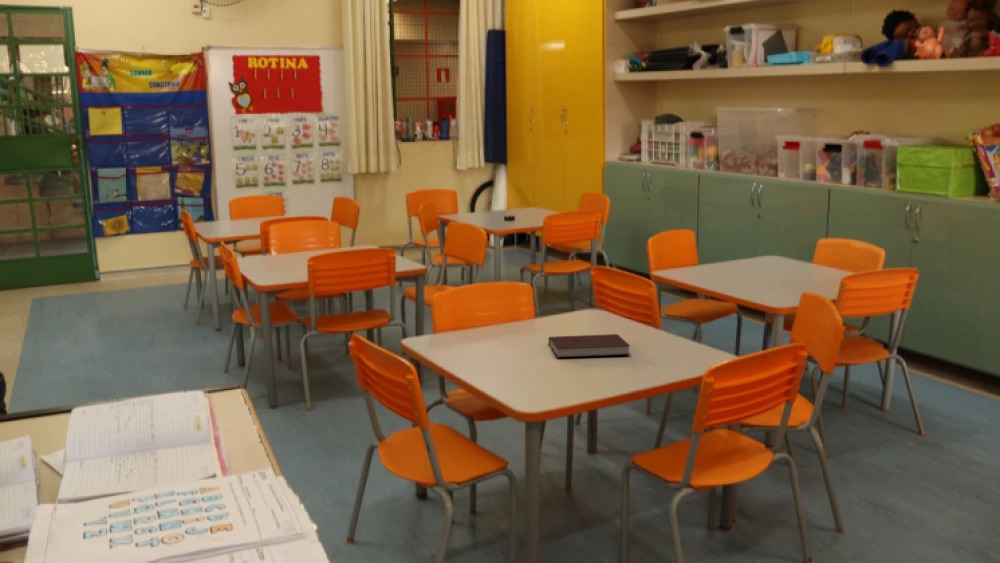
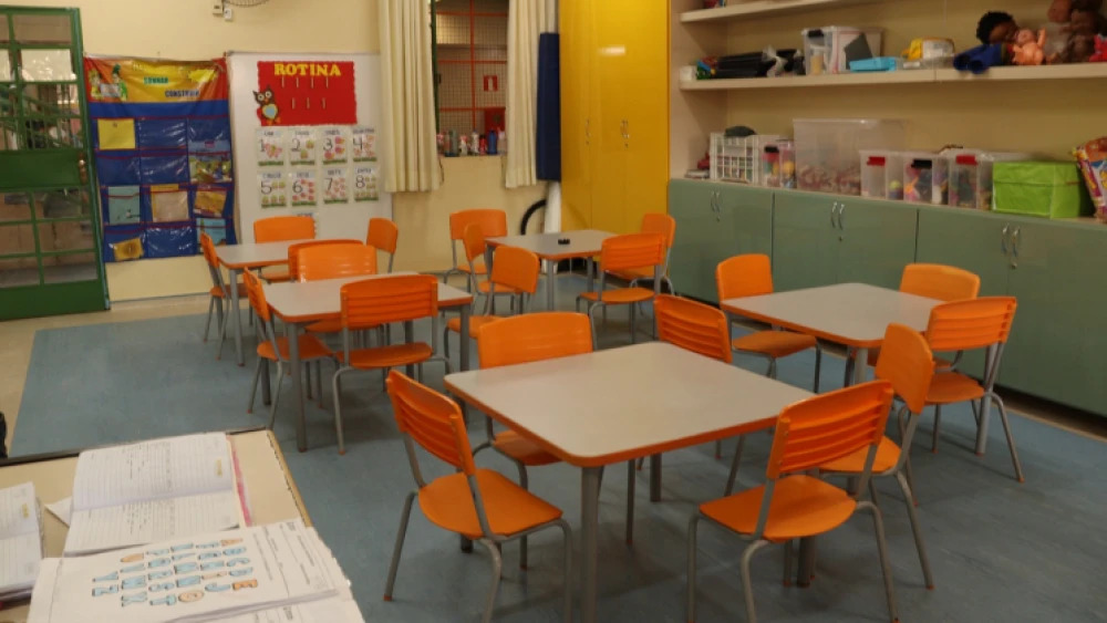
- notebook (588, 345)
